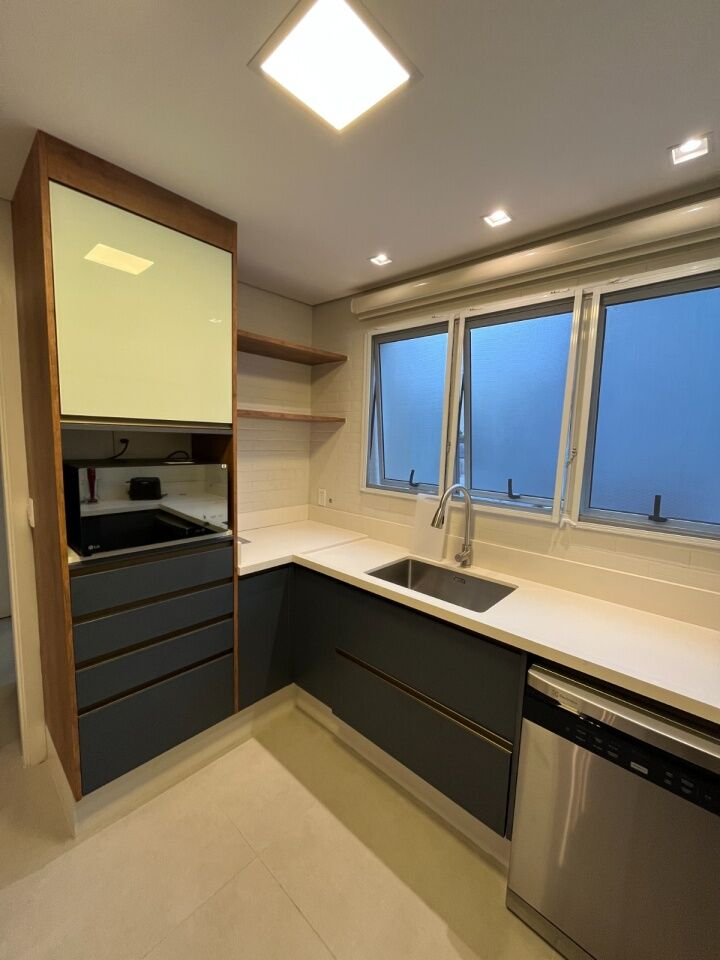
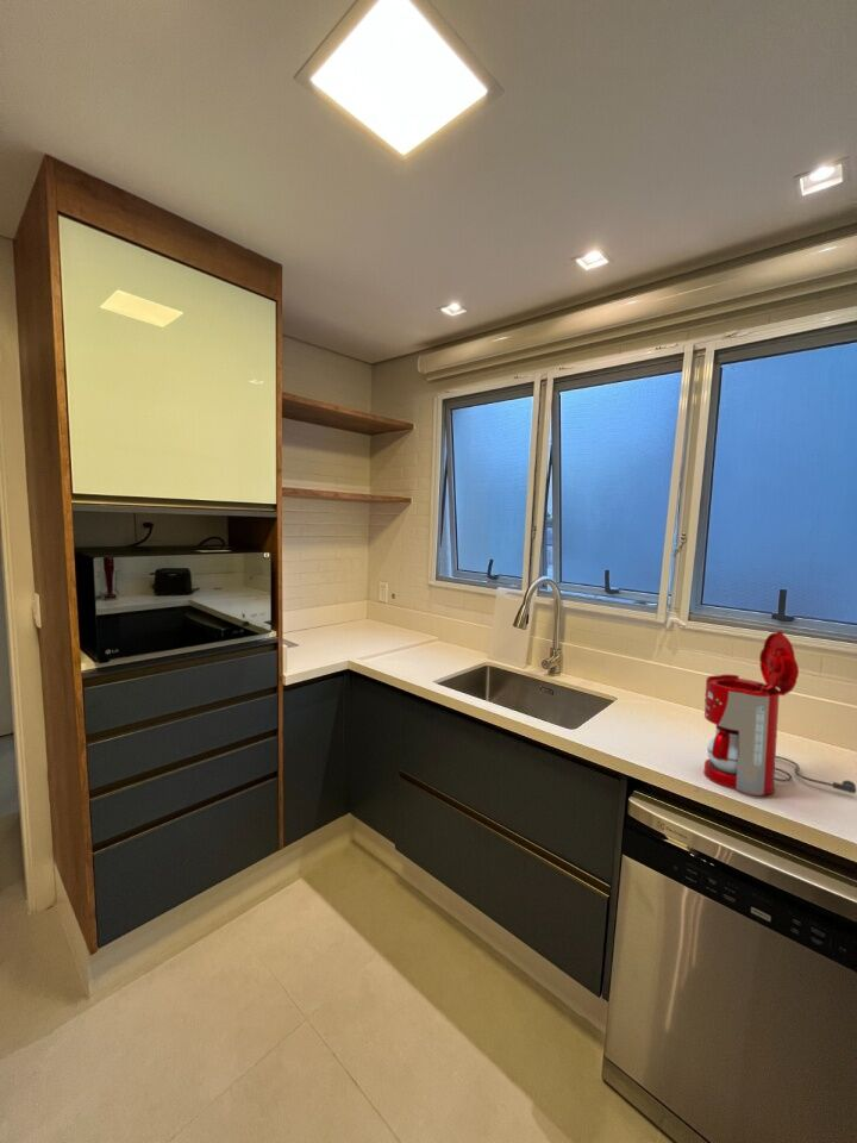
+ coffee maker (775, 704)
